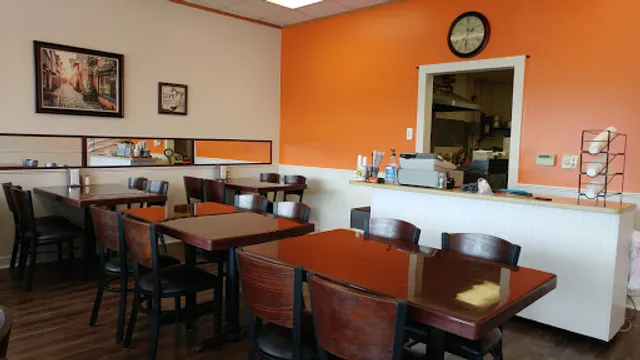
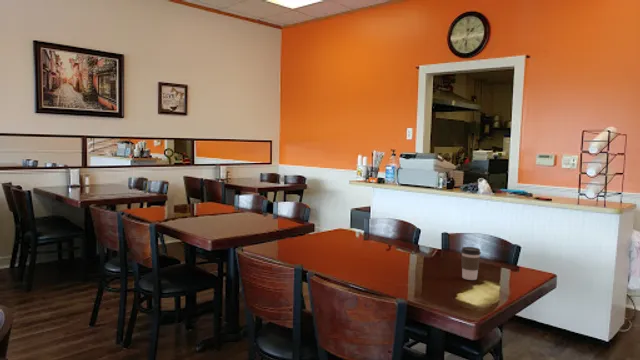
+ coffee cup (470, 263)
